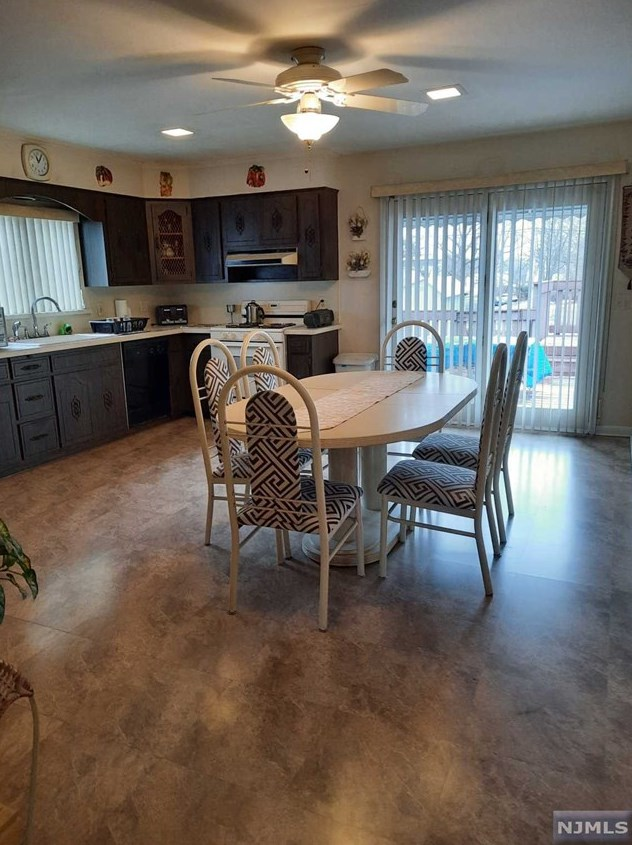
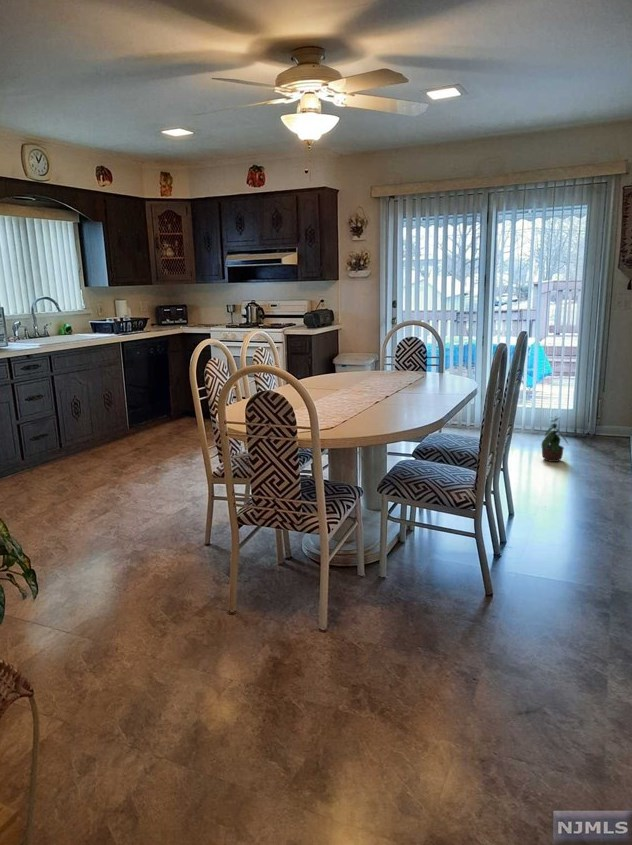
+ potted plant (554, 437)
